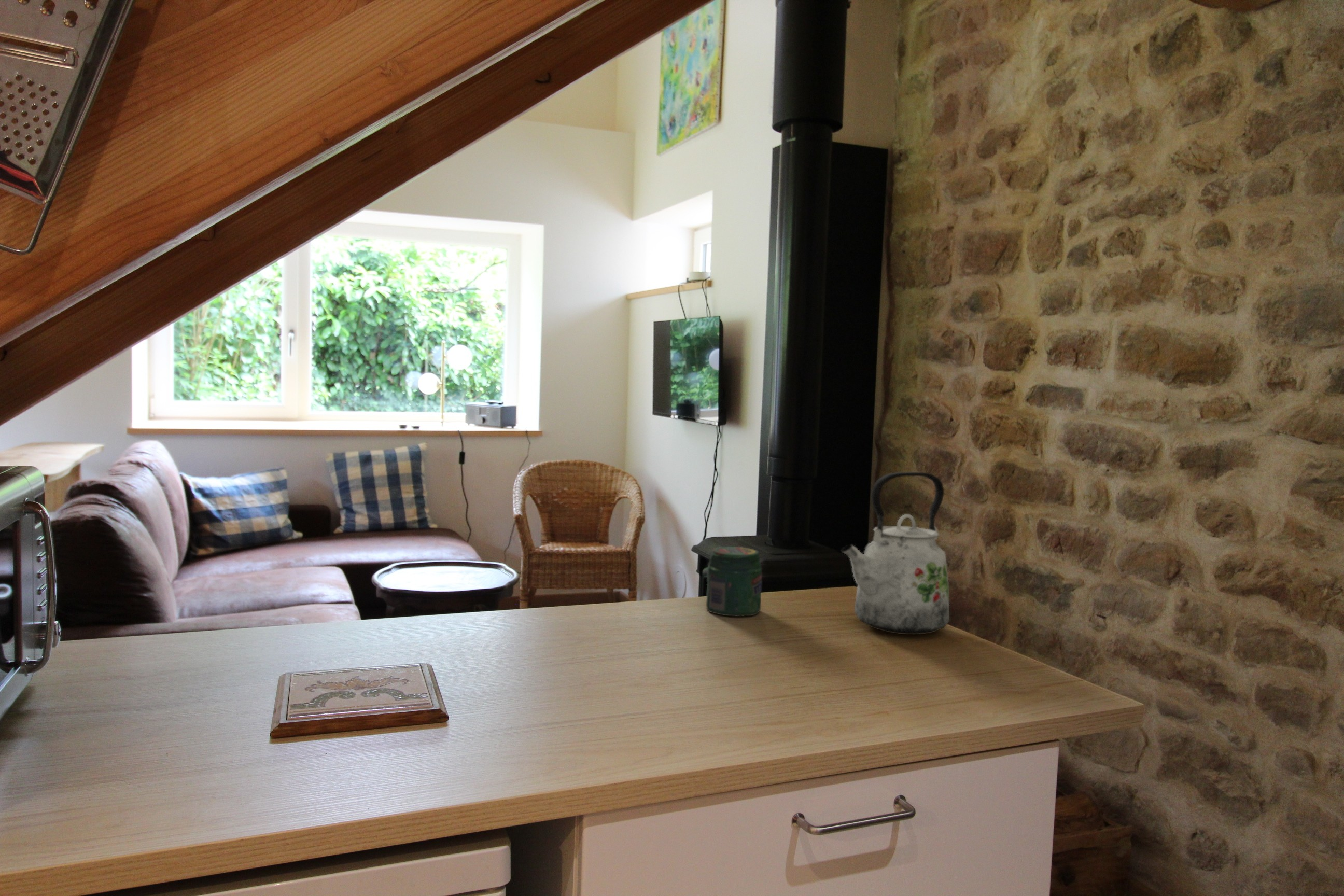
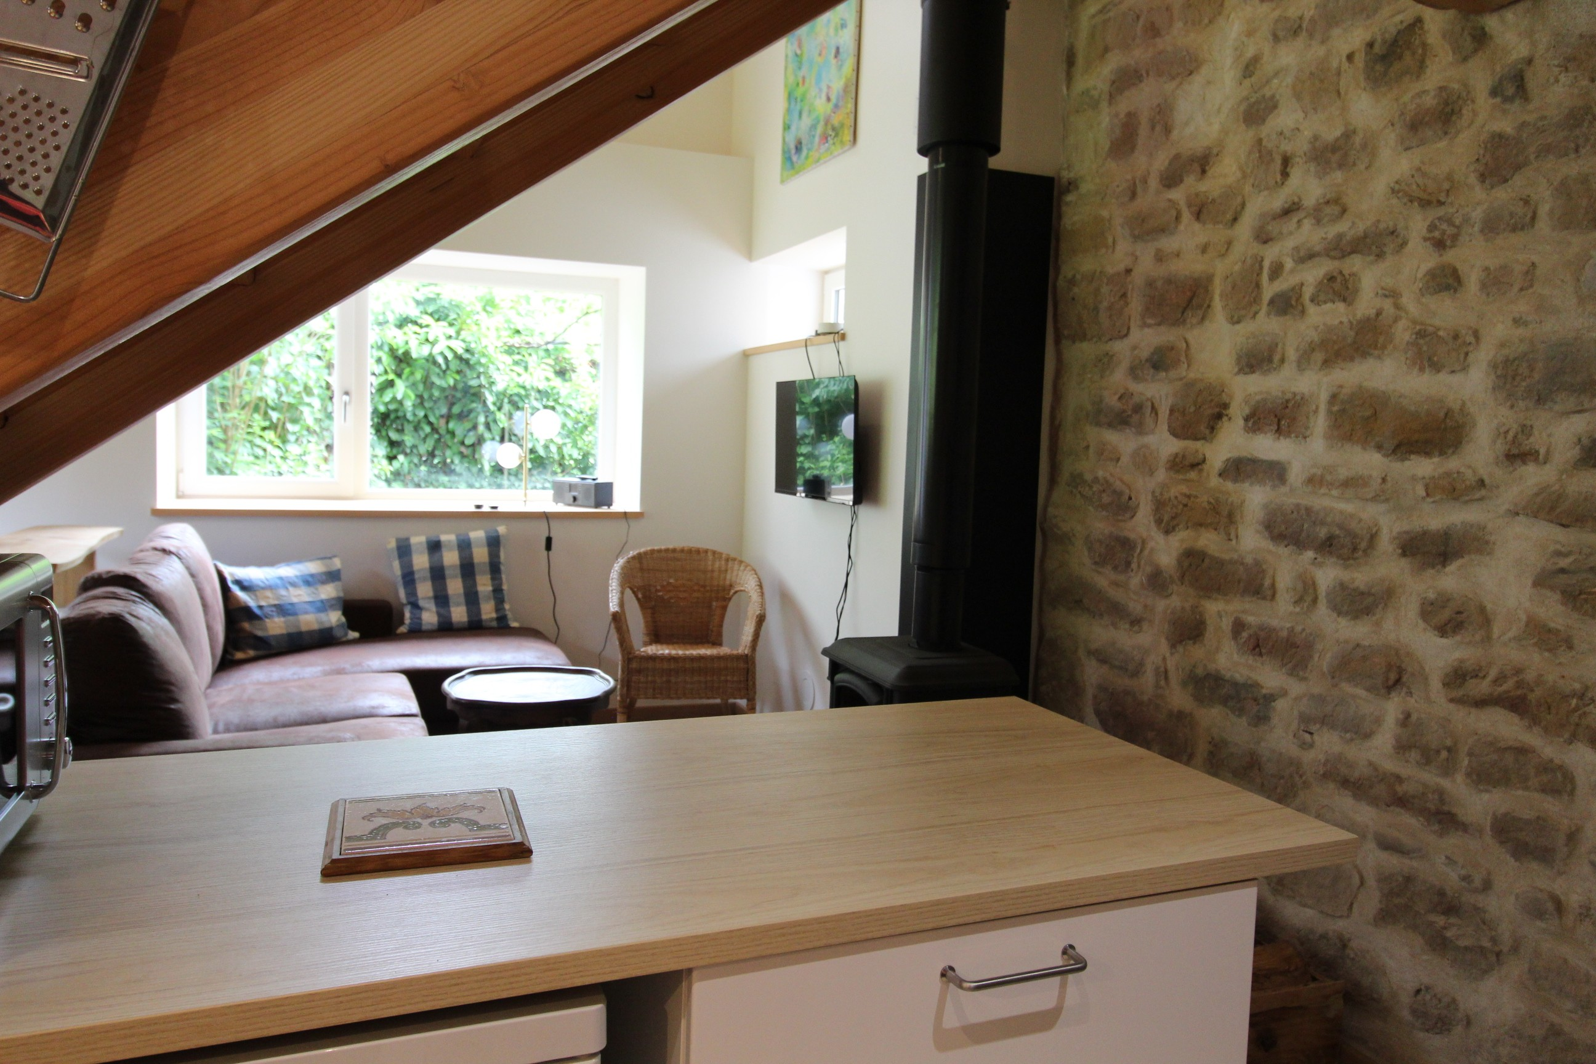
- jar (734, 580)
- kettle (891, 551)
